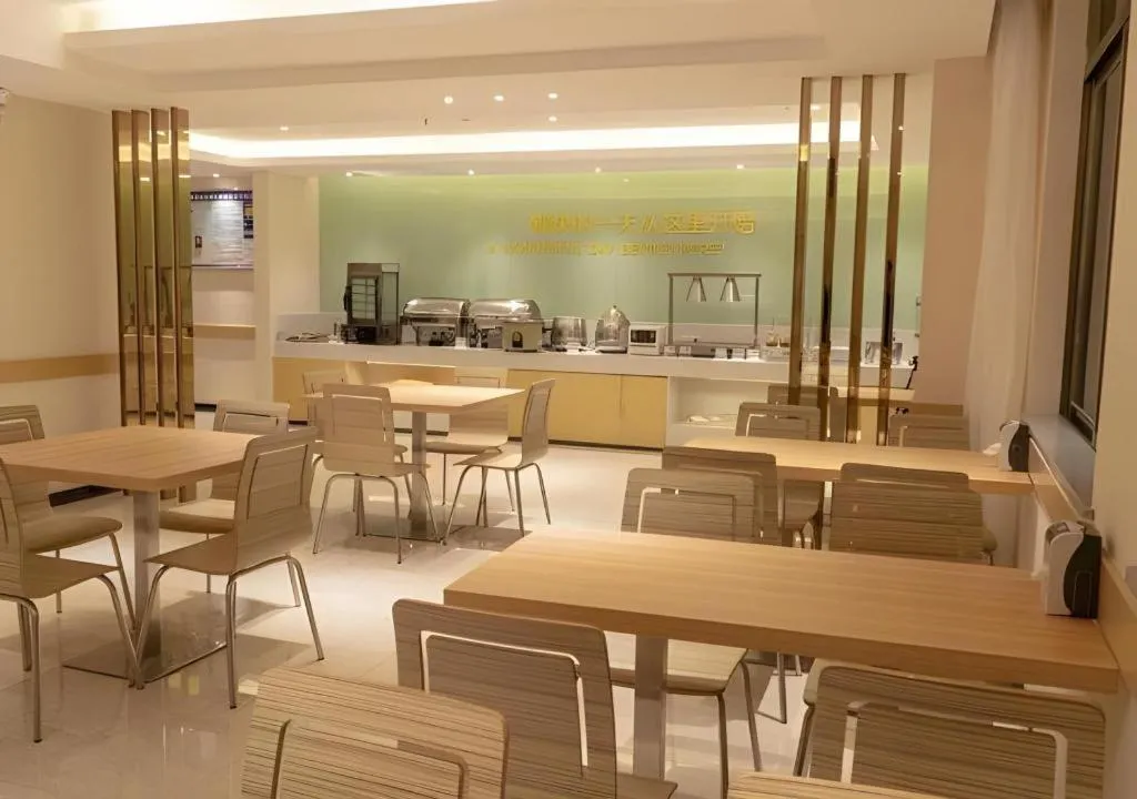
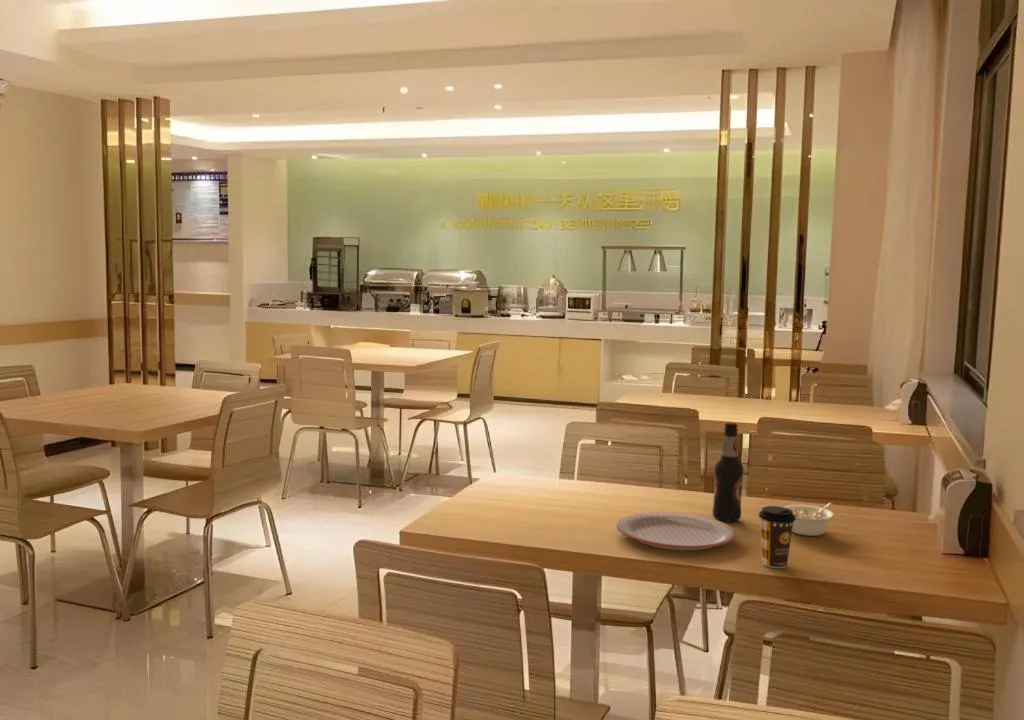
+ bottle (728, 471)
+ plate (675, 532)
+ legume (807, 518)
+ coffee cup (775, 537)
